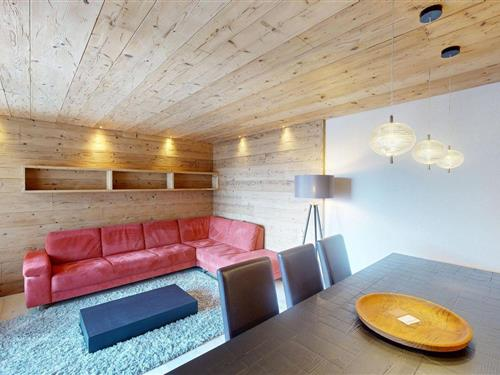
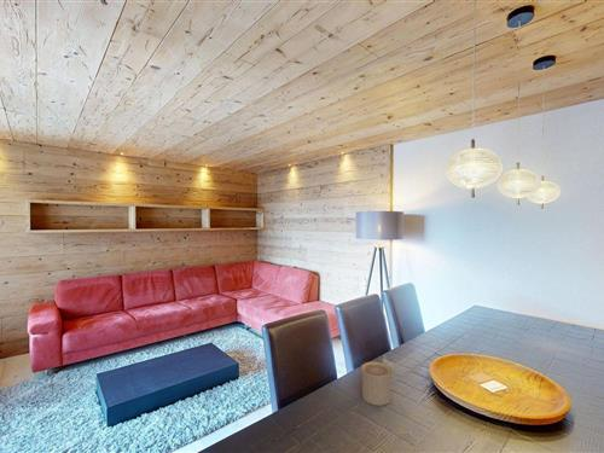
+ cup (376, 382)
